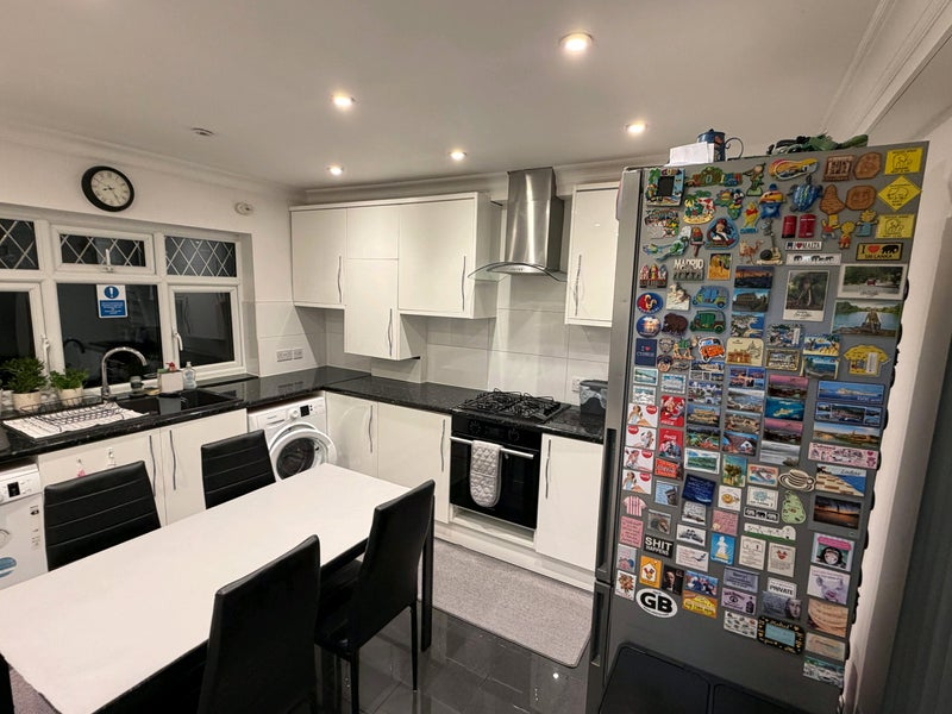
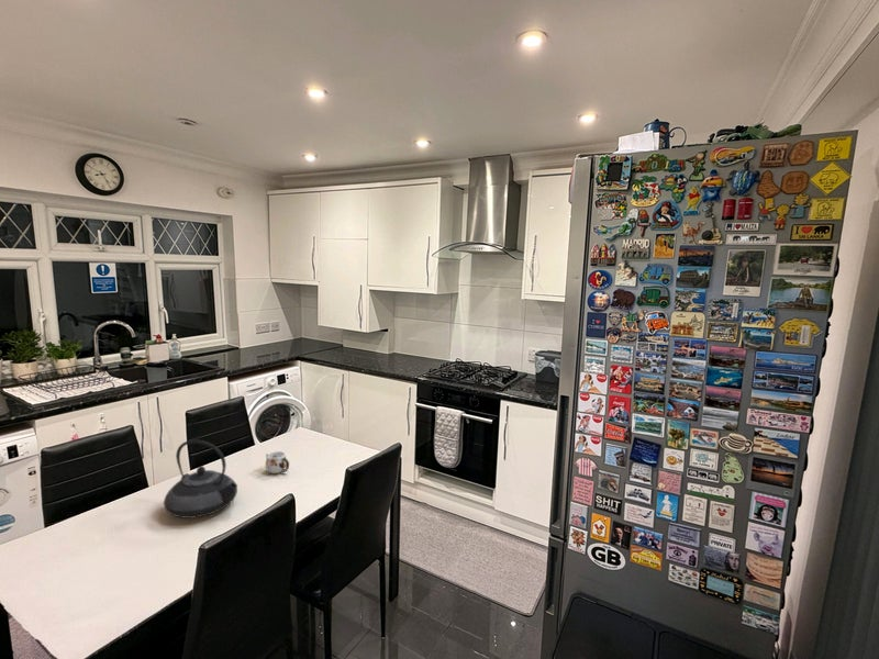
+ teapot (204, 474)
+ mug (278, 461)
